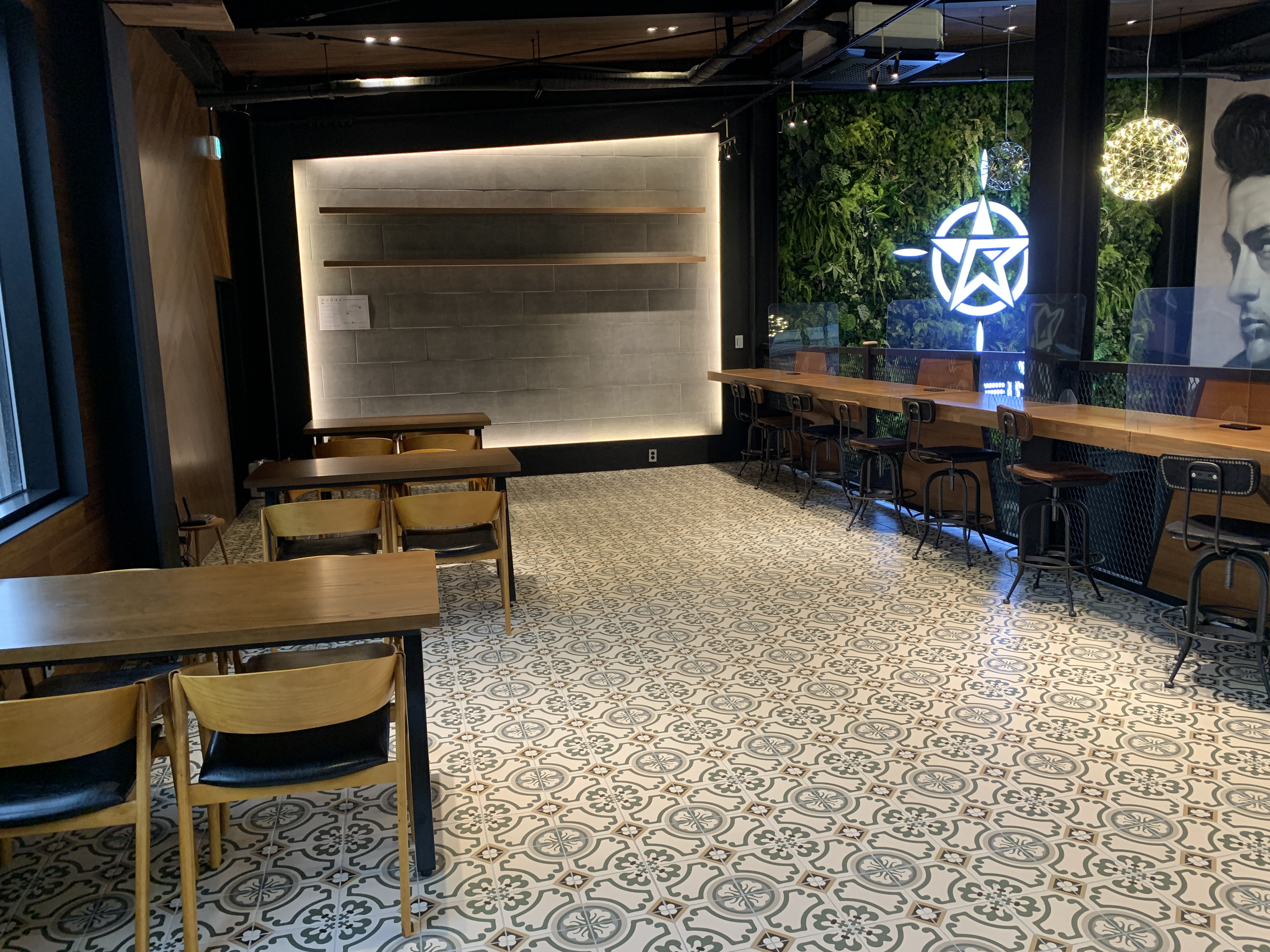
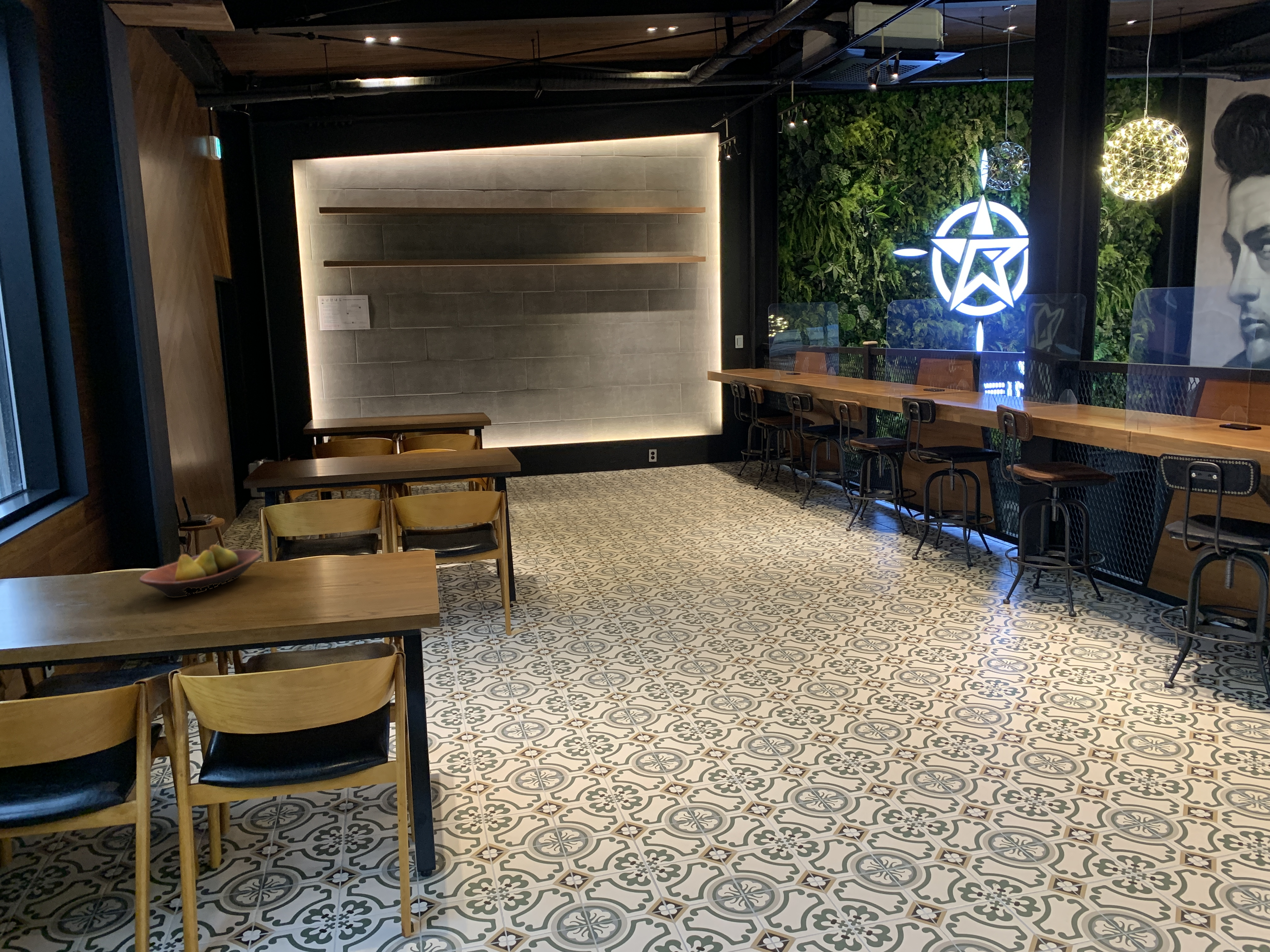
+ fruit bowl (203, 567)
